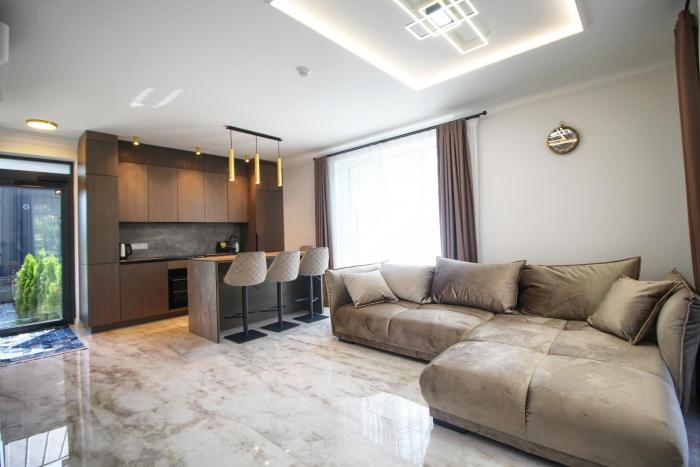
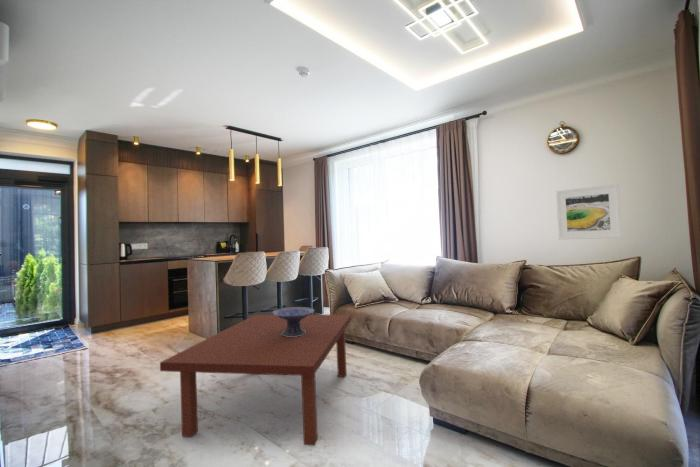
+ coffee table (277, 366)
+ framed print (587, 213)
+ decorative bowl (293, 321)
